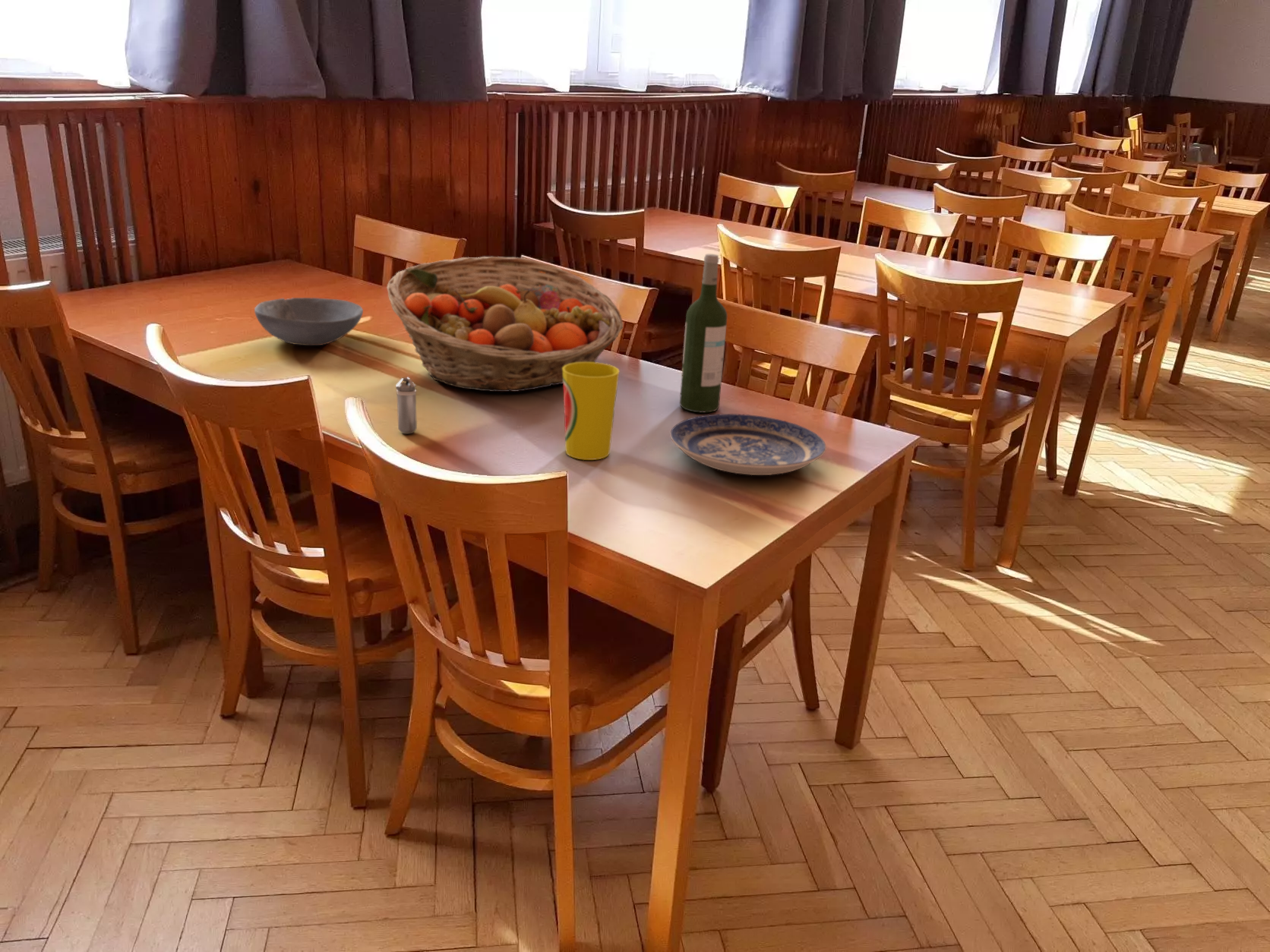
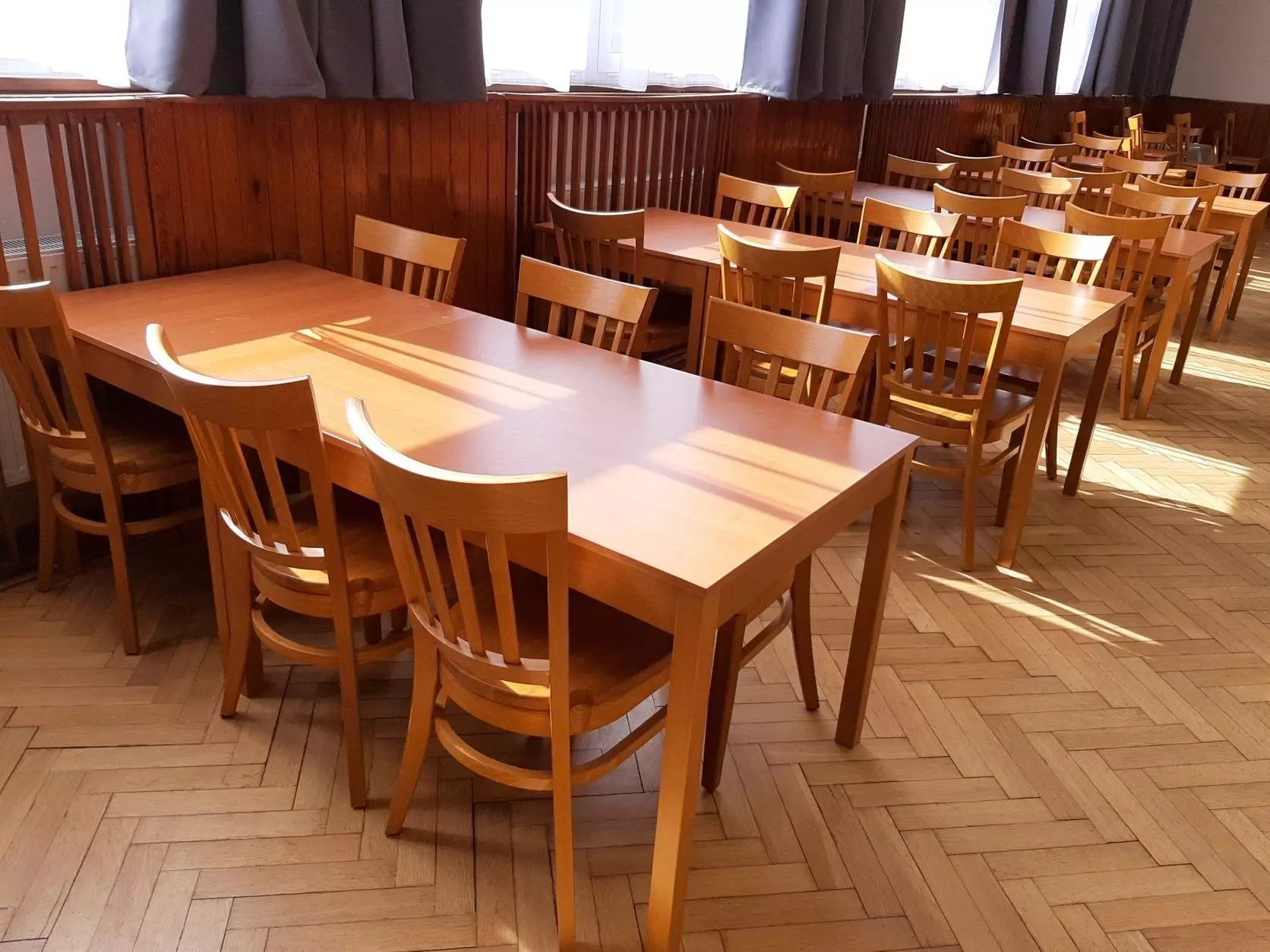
- shaker (406, 405)
- fruit basket (507, 321)
- plate (747, 448)
- cup (589, 411)
- bowl (310, 324)
- wine bottle (705, 333)
